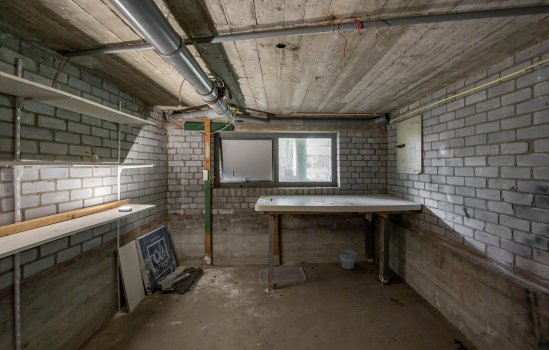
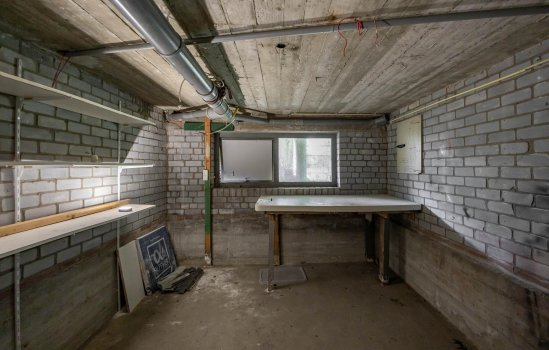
- bucket (347, 255)
